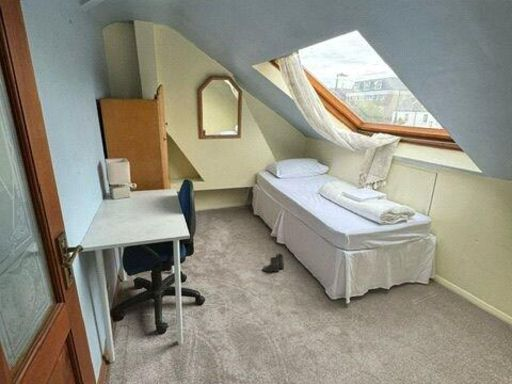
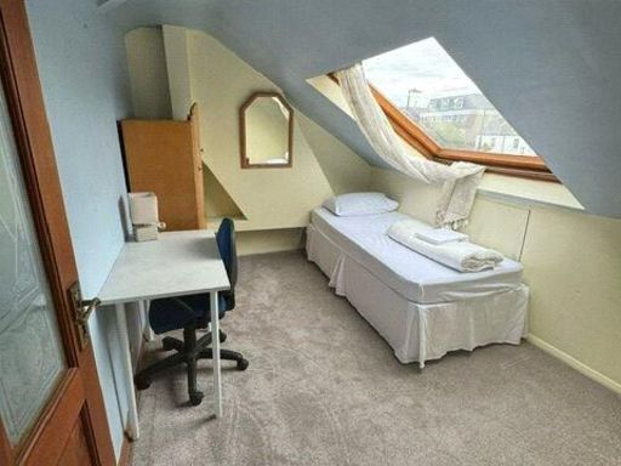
- boots (274, 261)
